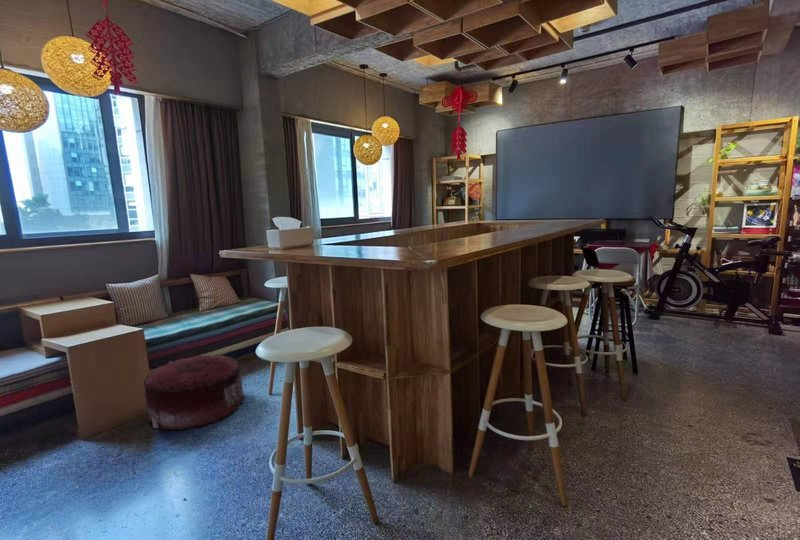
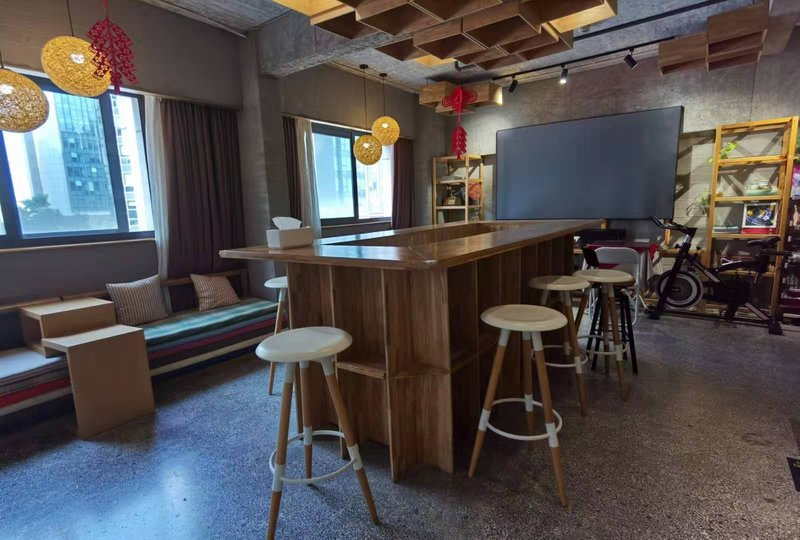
- pouf (195, 386)
